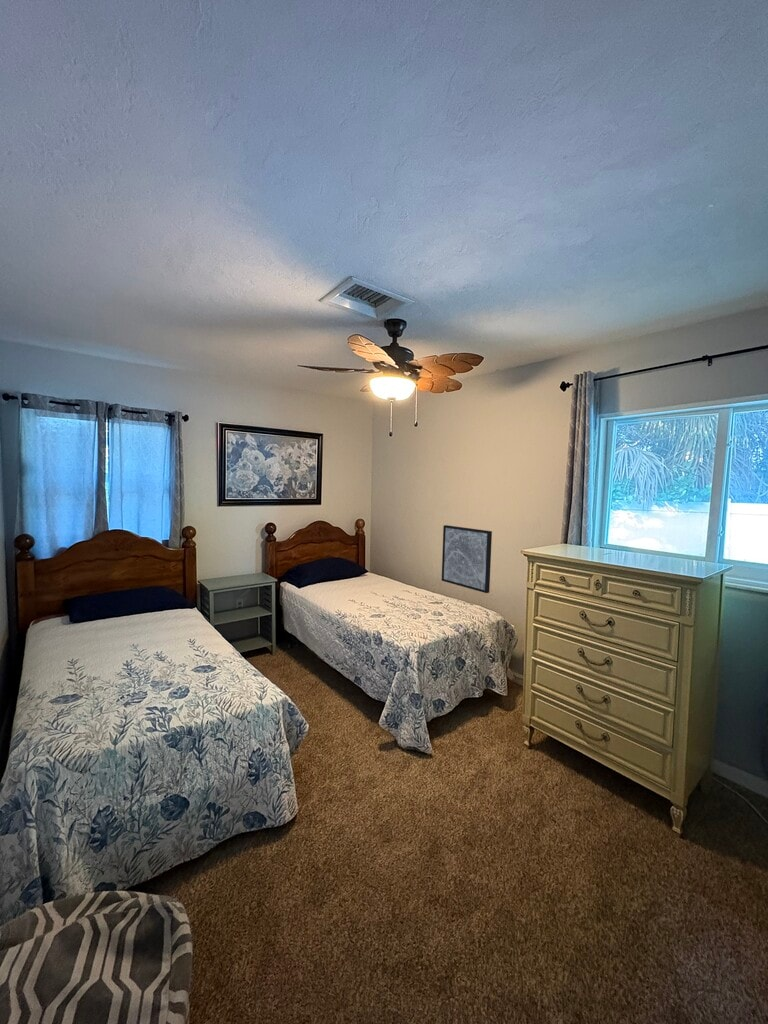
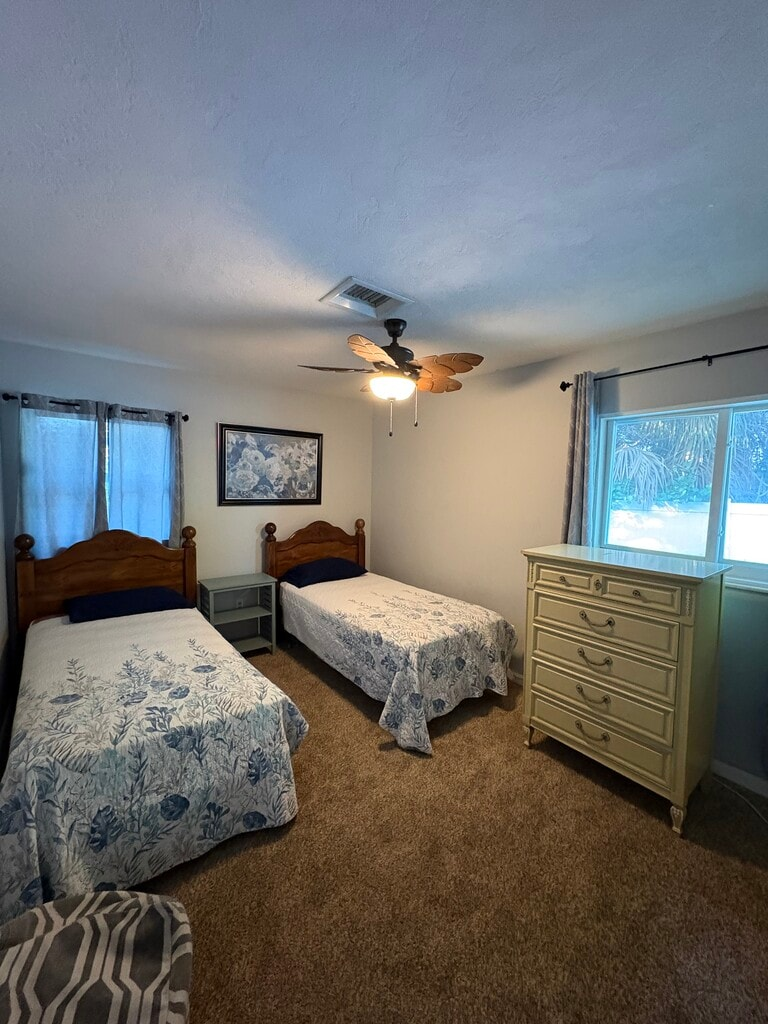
- wall art (465, 557)
